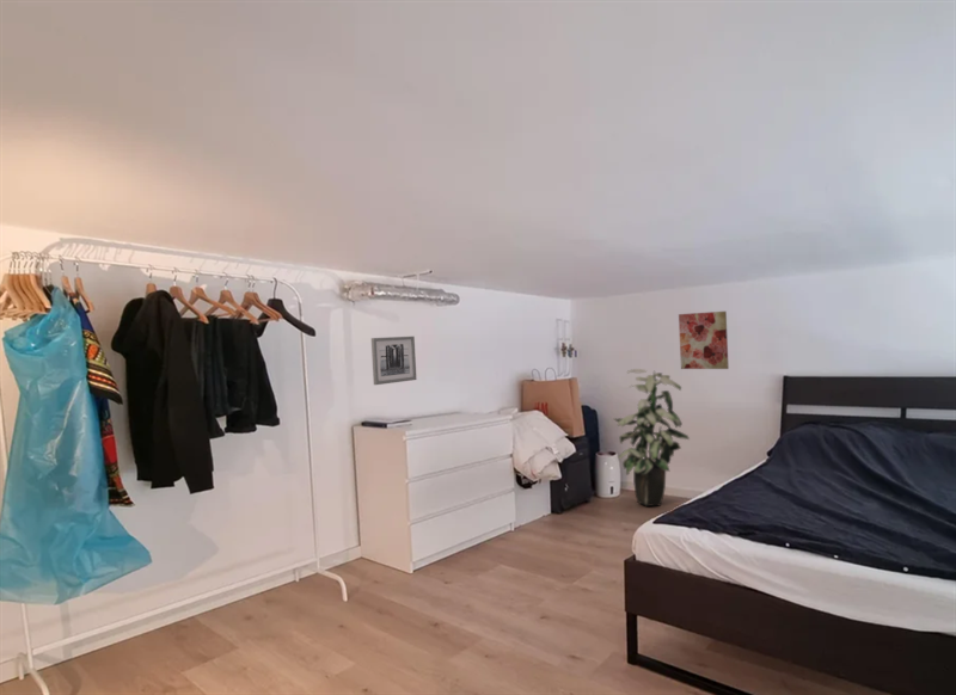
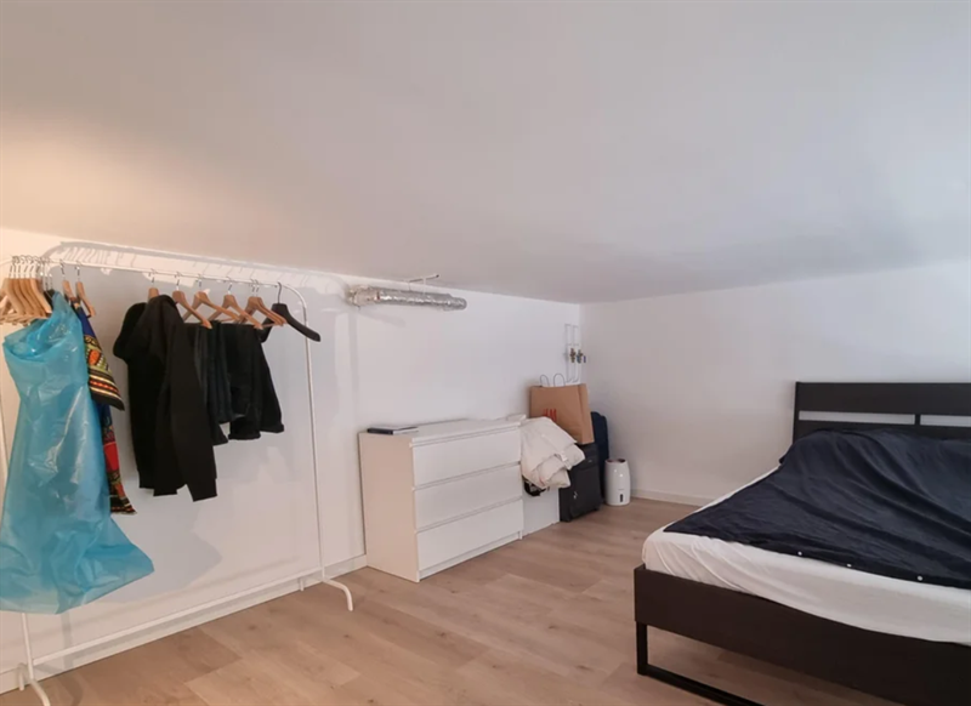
- indoor plant (648, 435)
- wall art (703, 340)
- wall art (394, 359)
